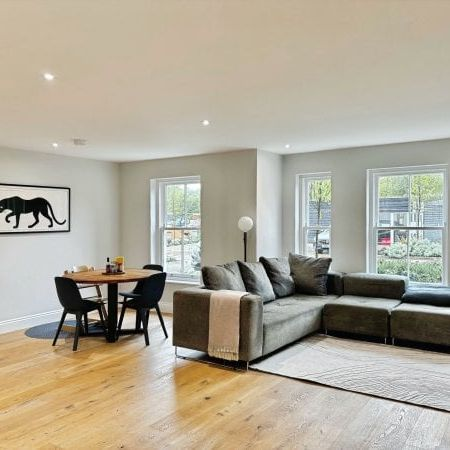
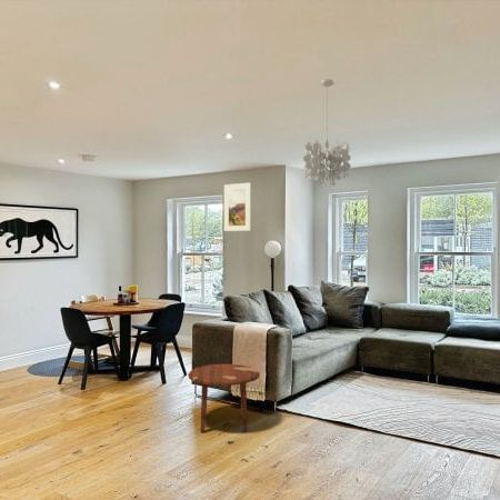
+ chandelier (327, 131)
+ side table (223, 384)
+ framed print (237, 207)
